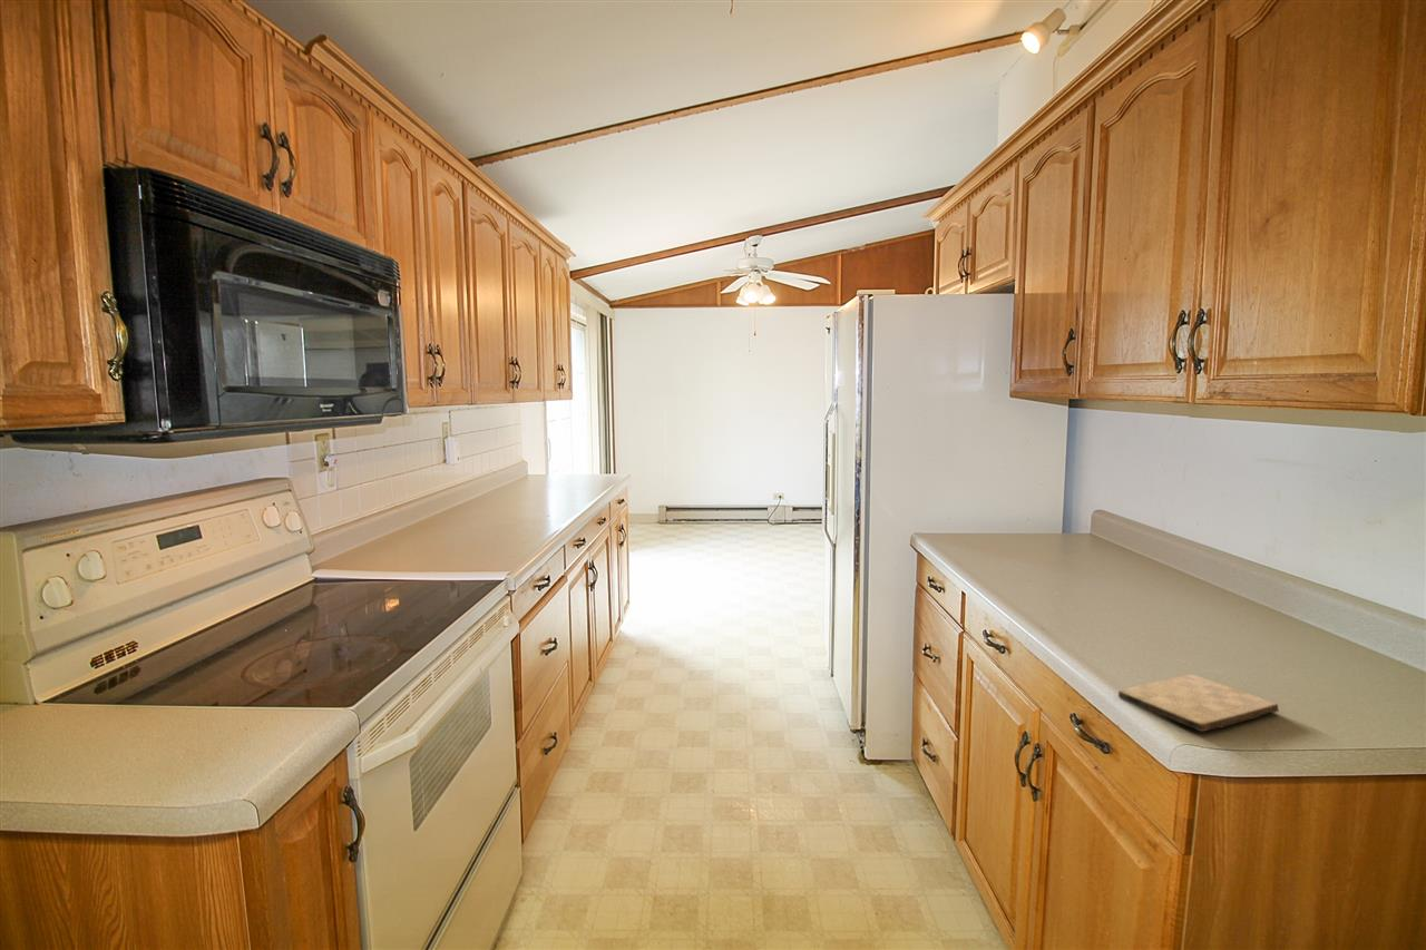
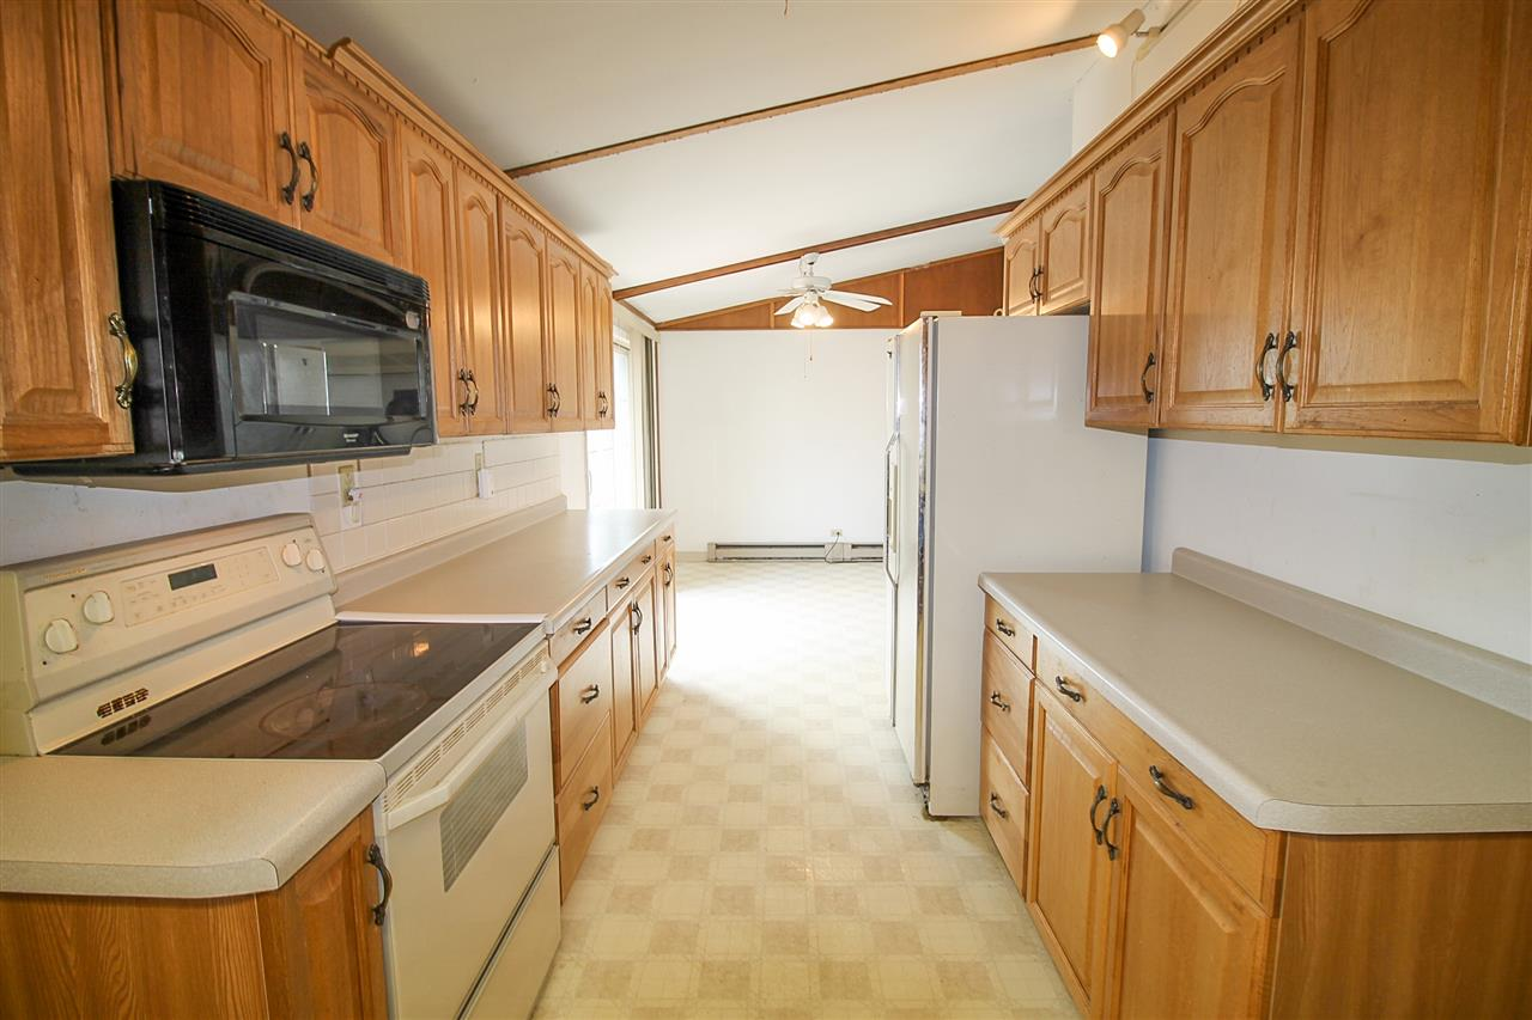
- cutting board (1195, 699)
